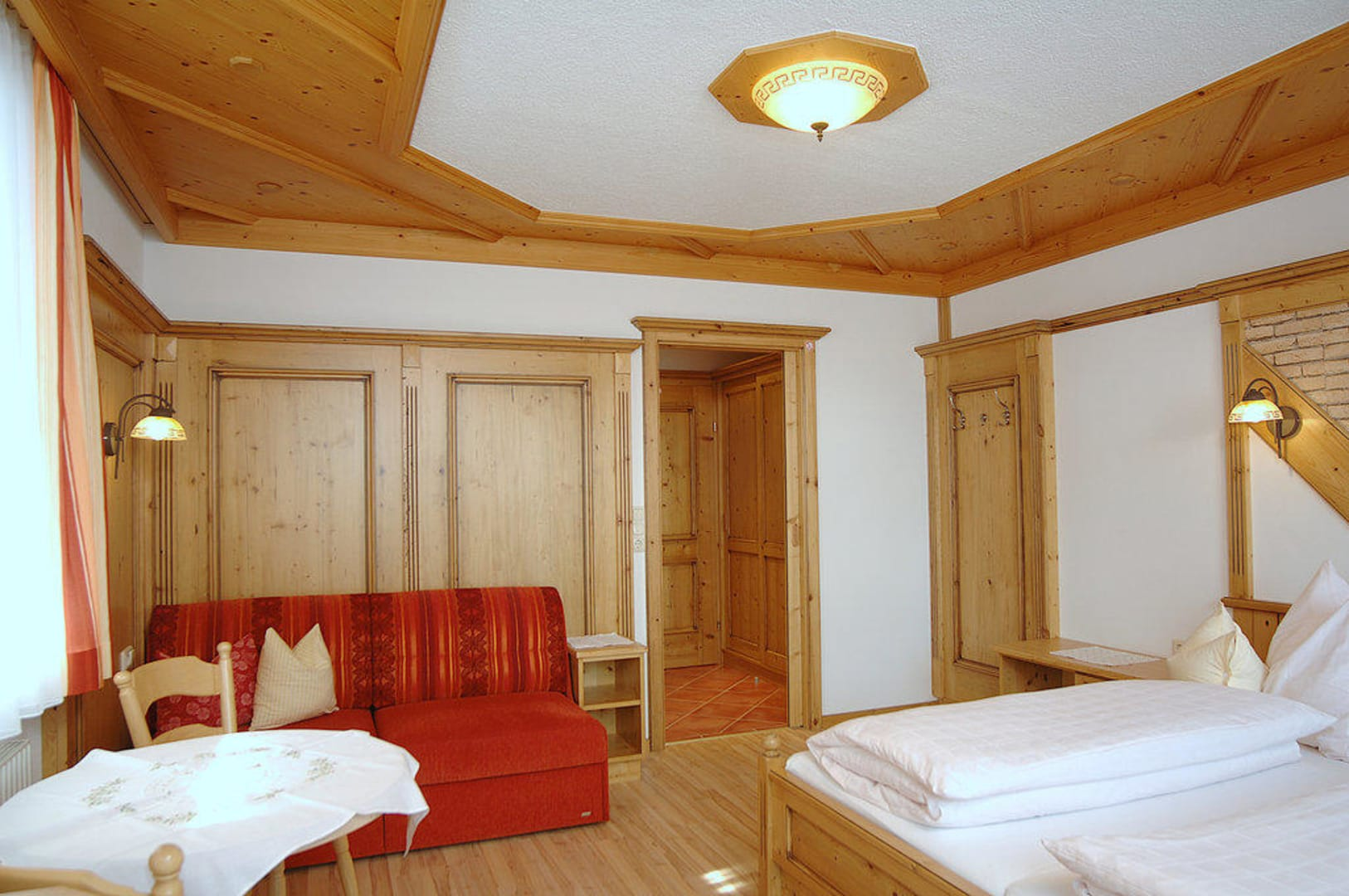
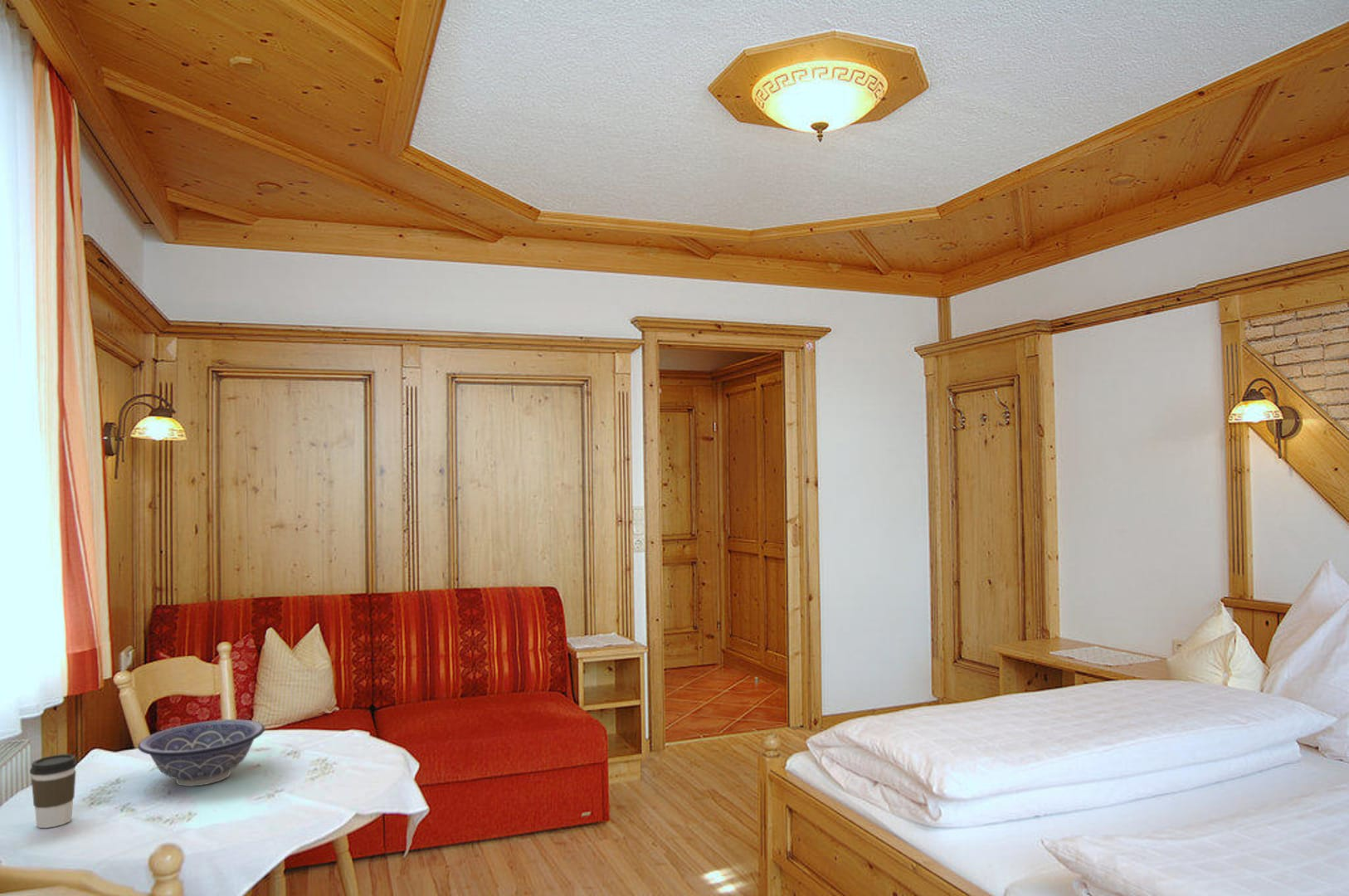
+ coffee cup (54, 791)
+ decorative bowl (203, 756)
